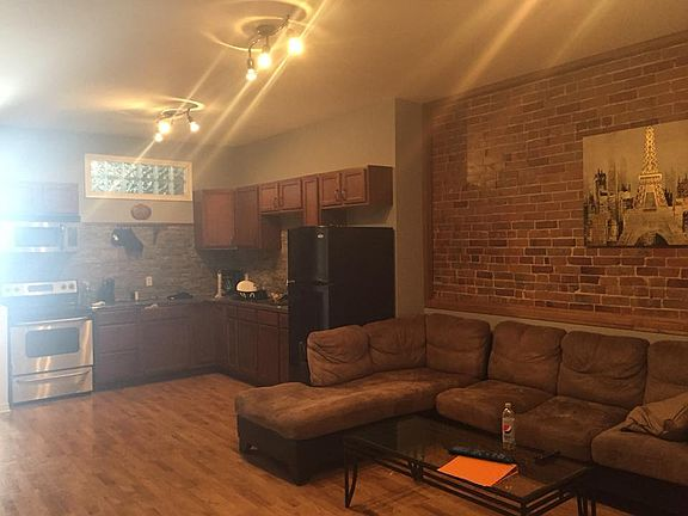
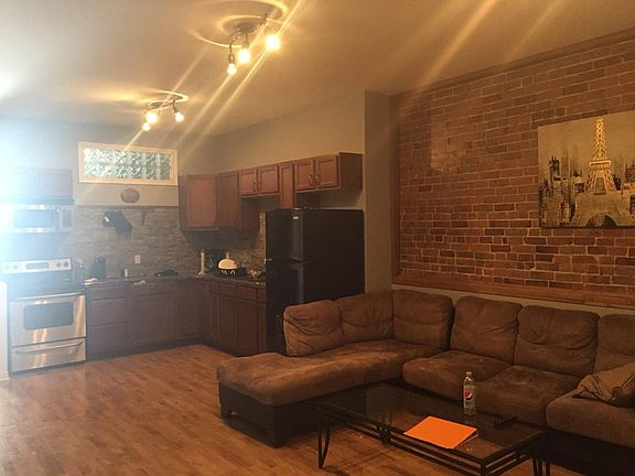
- remote control (480, 454)
